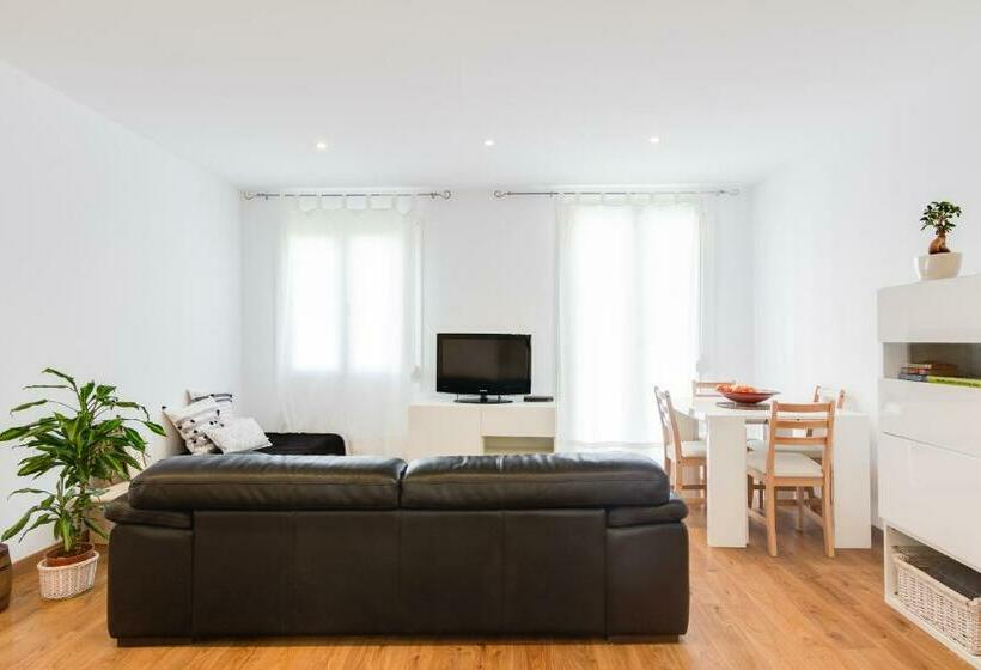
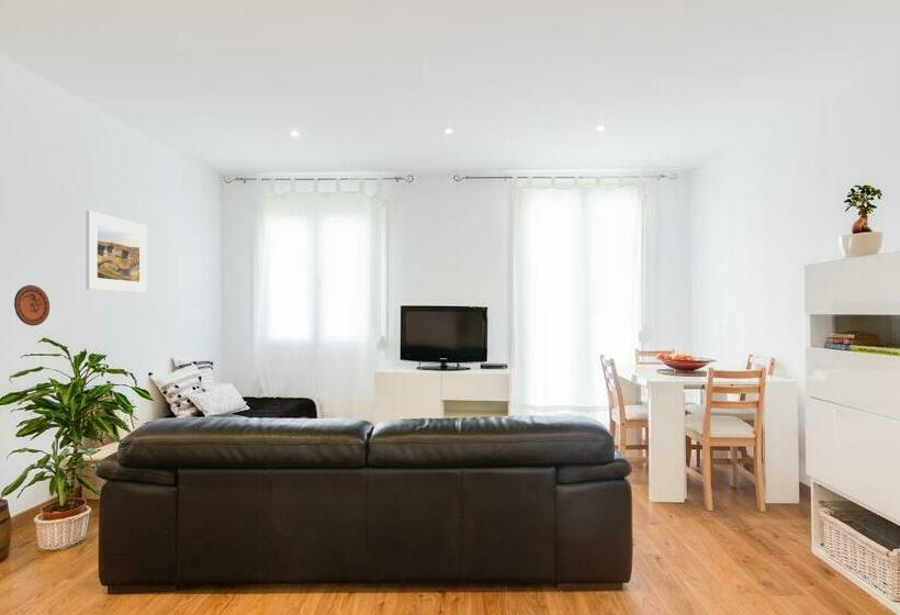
+ decorative plate (32, 305)
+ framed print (119, 255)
